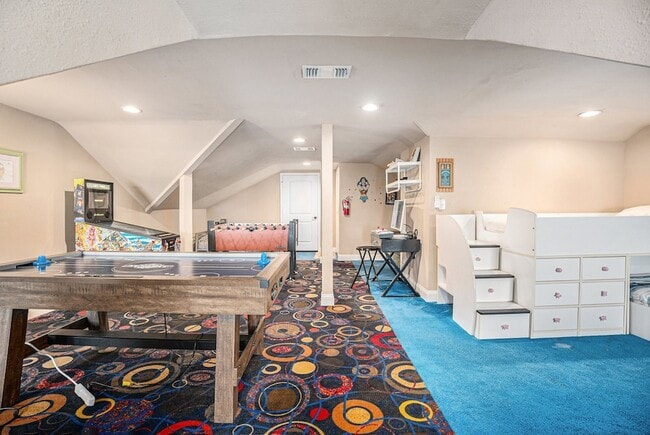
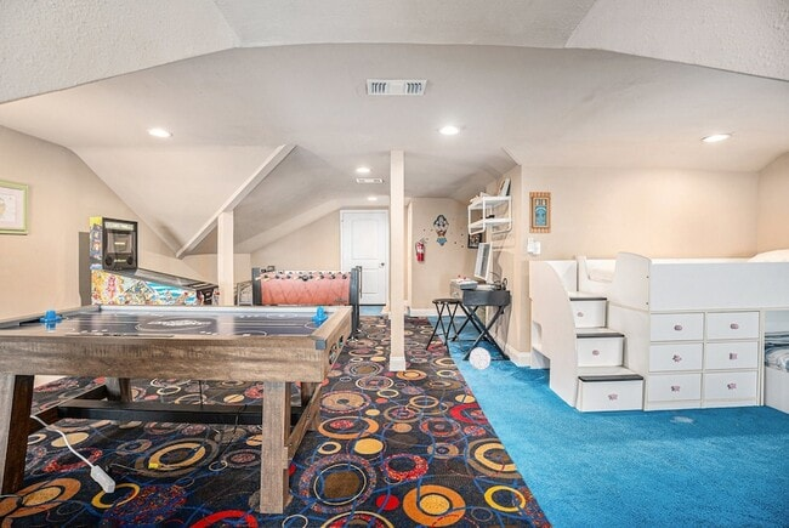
+ ball (479, 358)
